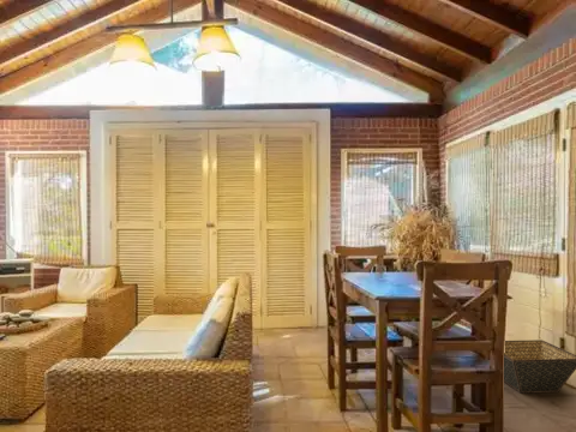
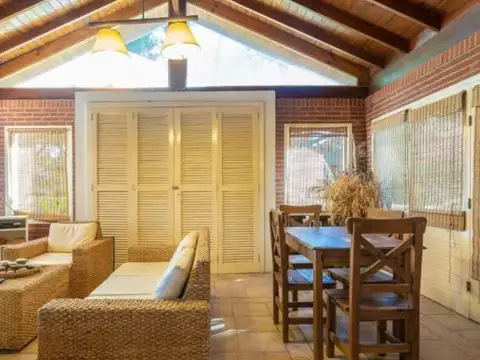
- basket (528, 367)
